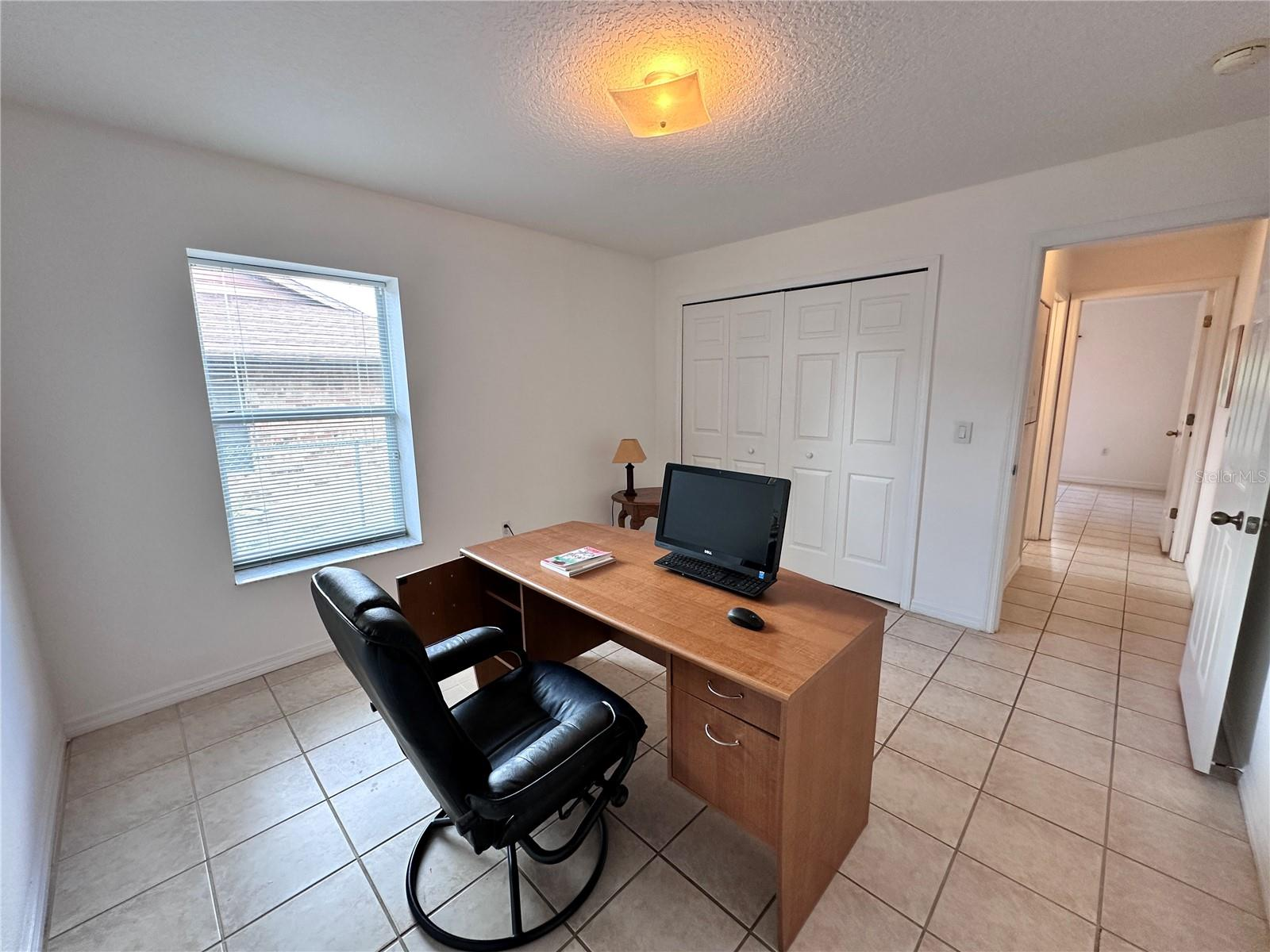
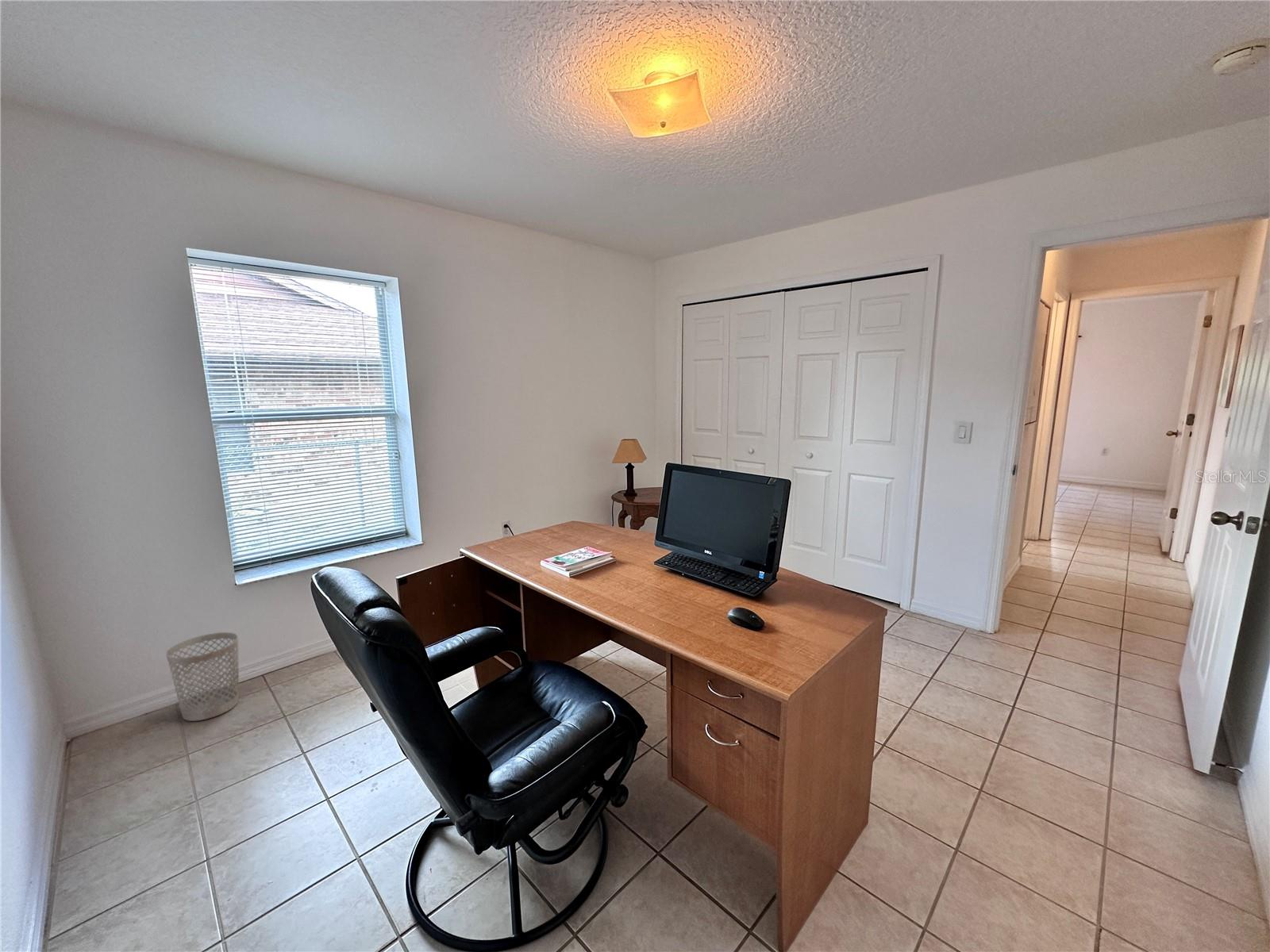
+ wastebasket (207, 677)
